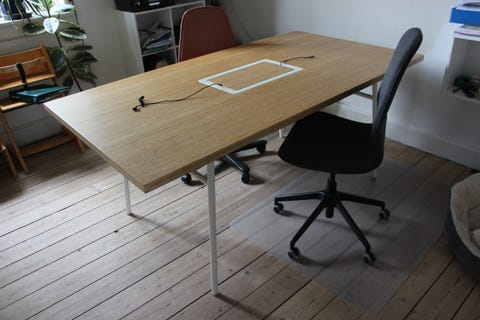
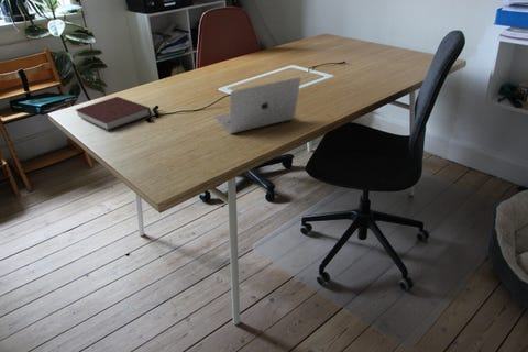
+ notebook (112, 112)
+ laptop (254, 99)
